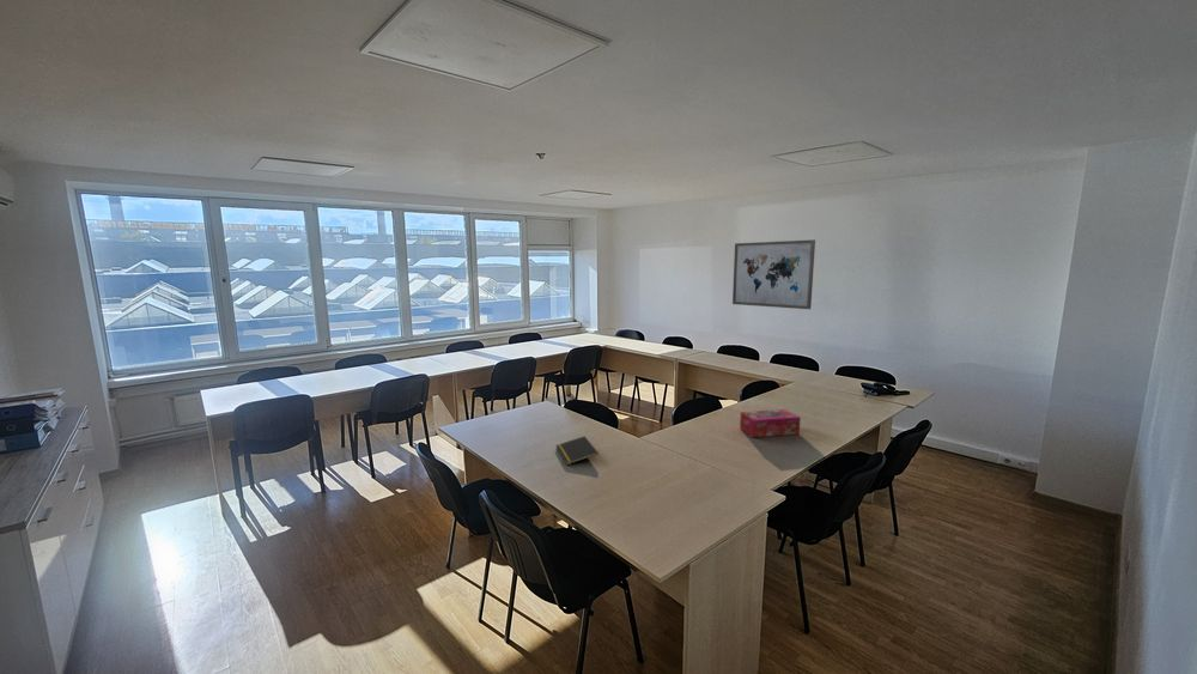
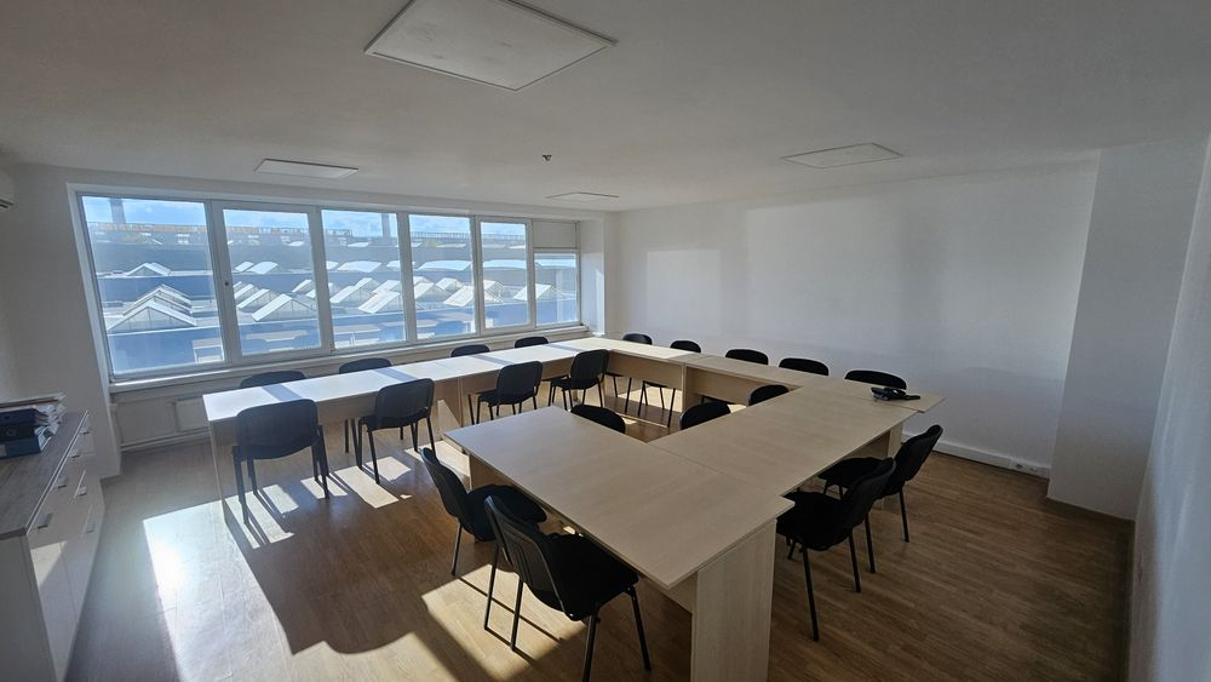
- notepad (576, 449)
- tissue box (768, 423)
- wall art (770, 274)
